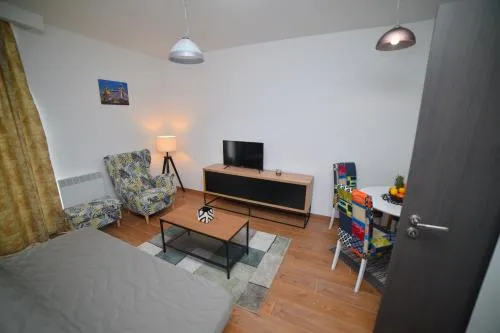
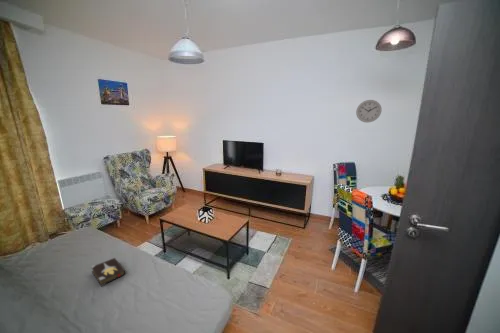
+ hardback book (108, 270)
+ wall clock (368, 111)
